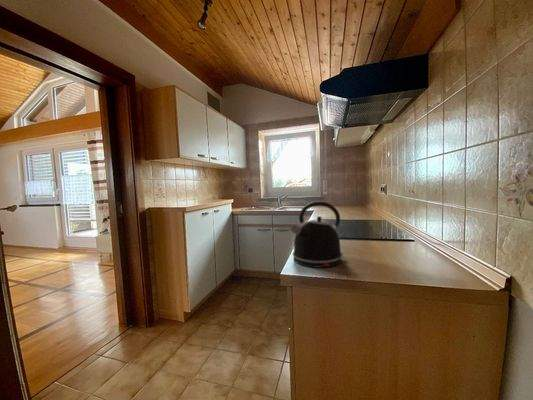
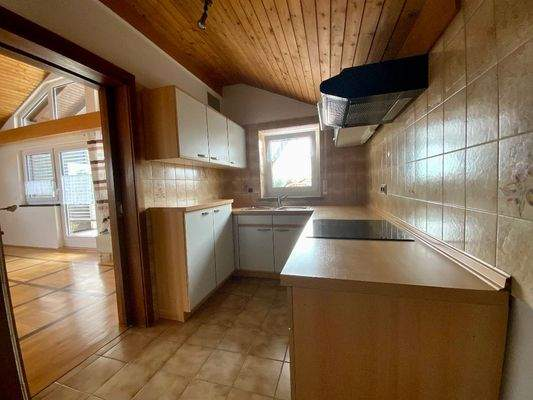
- kettle (316, 230)
